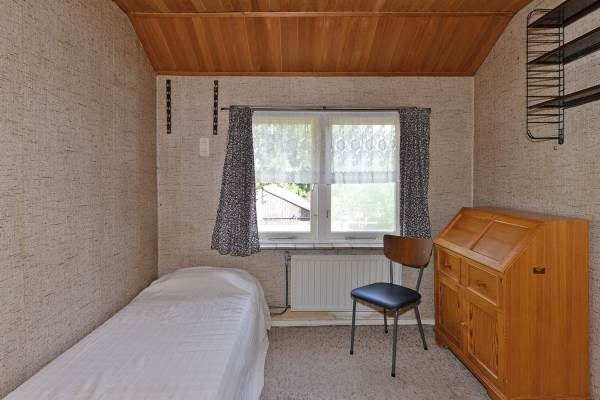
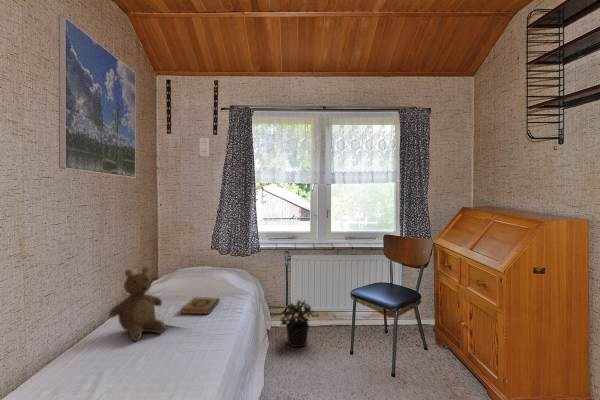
+ teddy bear (141, 301)
+ potted plant (299, 321)
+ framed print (104, 111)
+ hardback book (201, 305)
